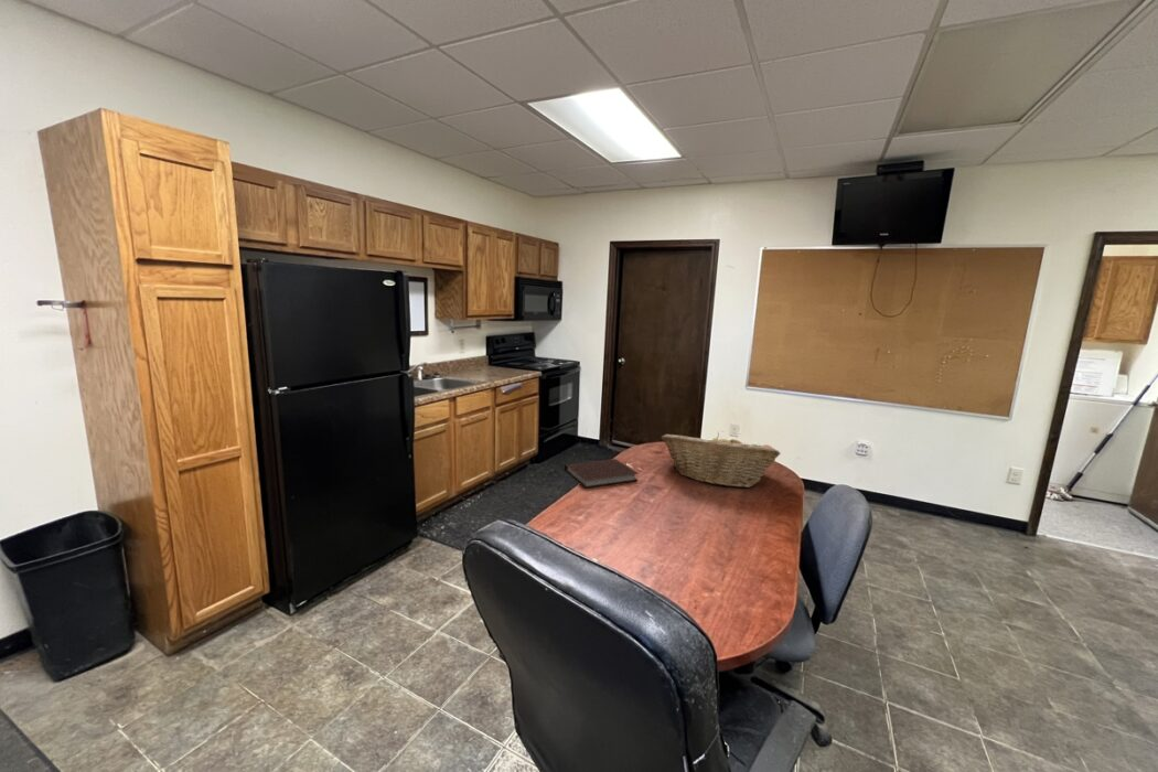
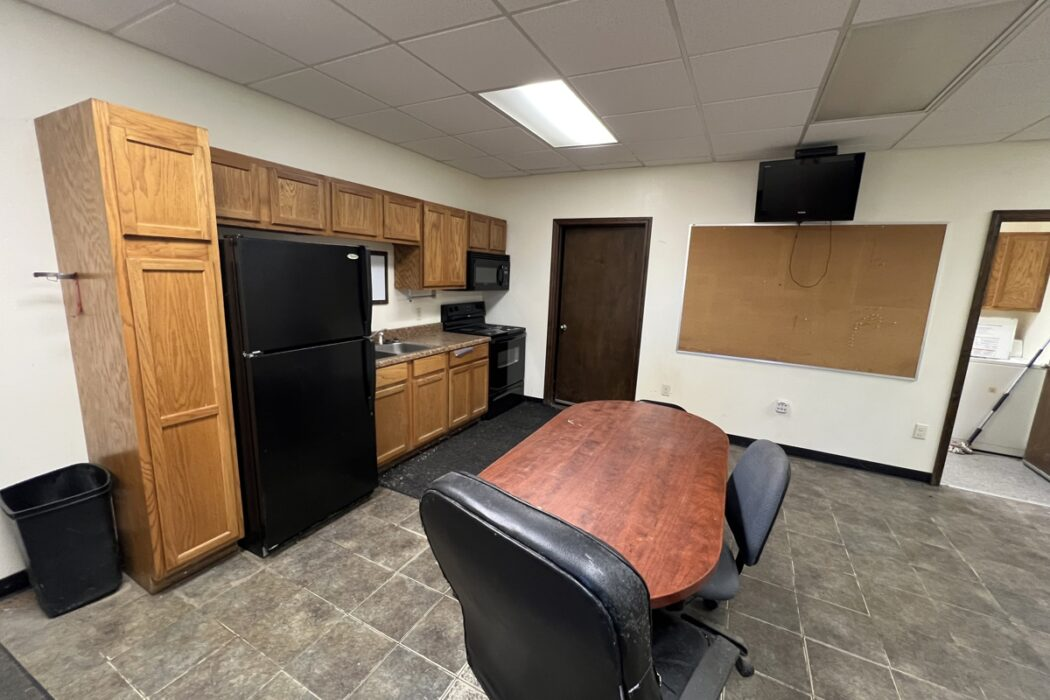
- fruit basket (717, 453)
- notebook (600, 472)
